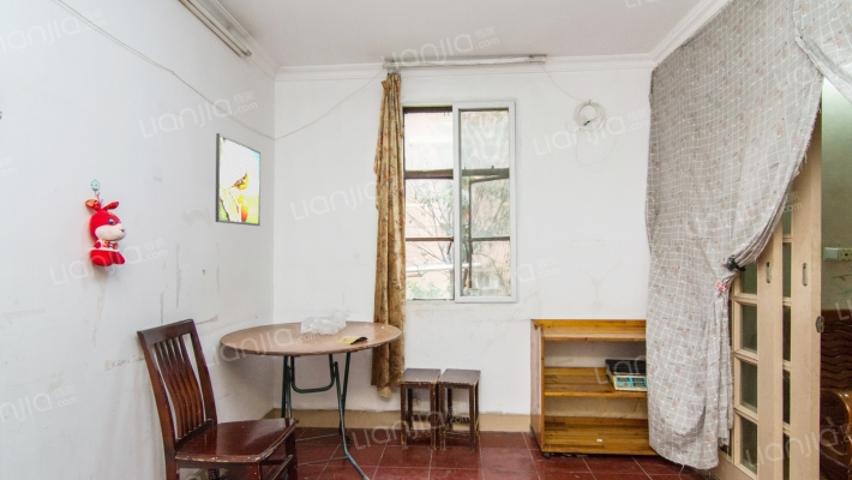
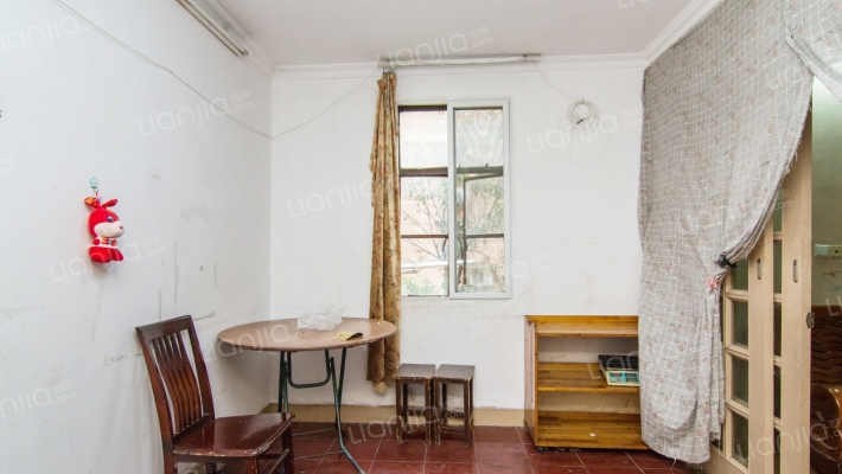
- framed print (240, 184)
